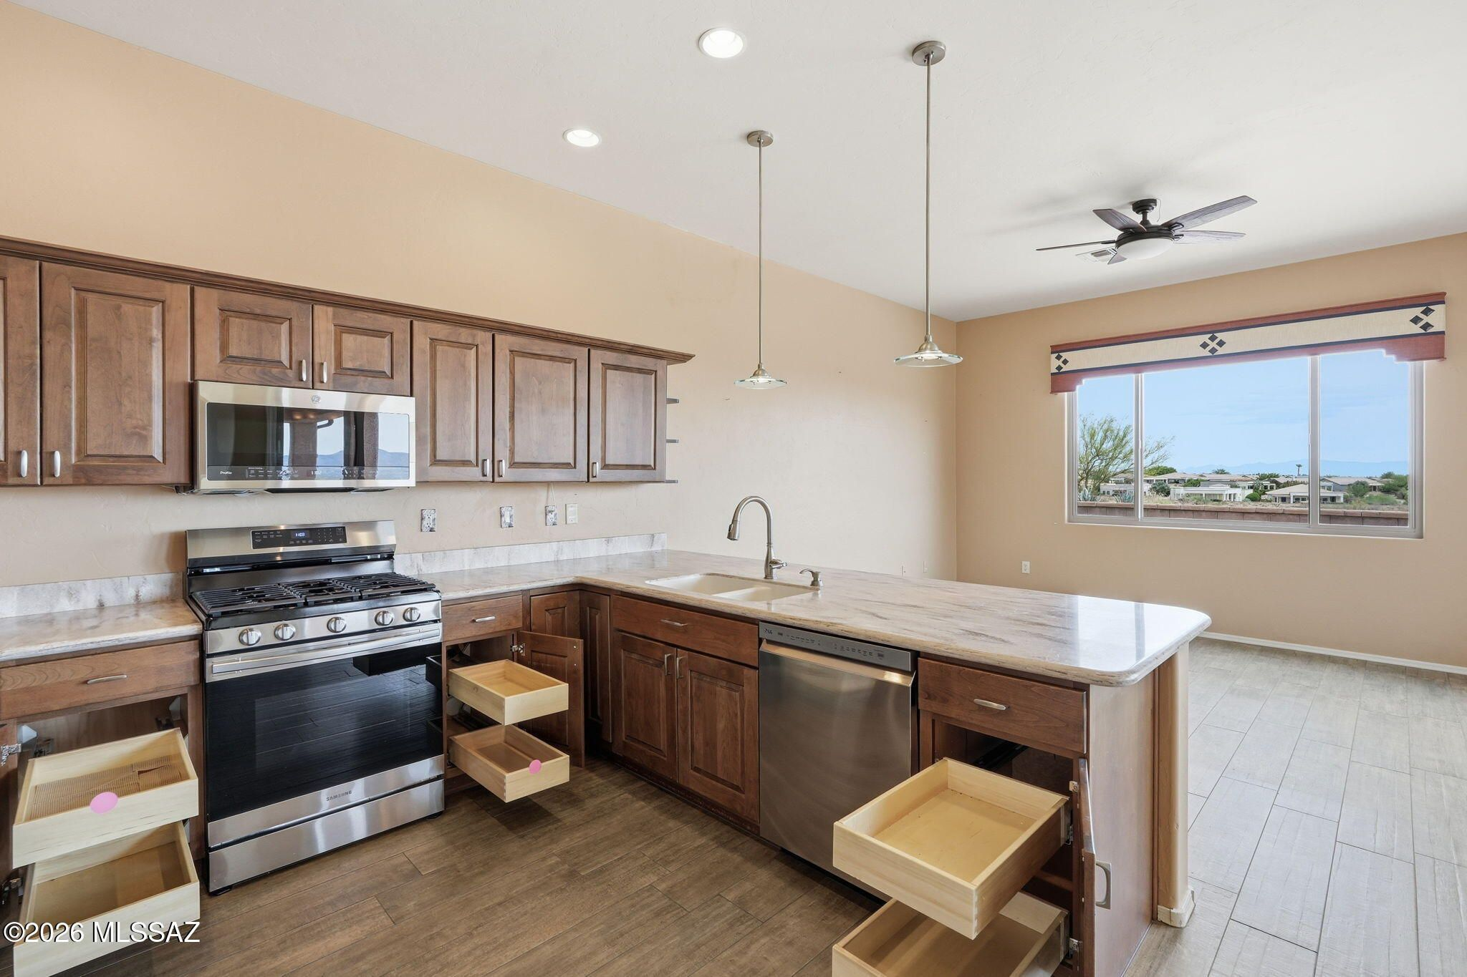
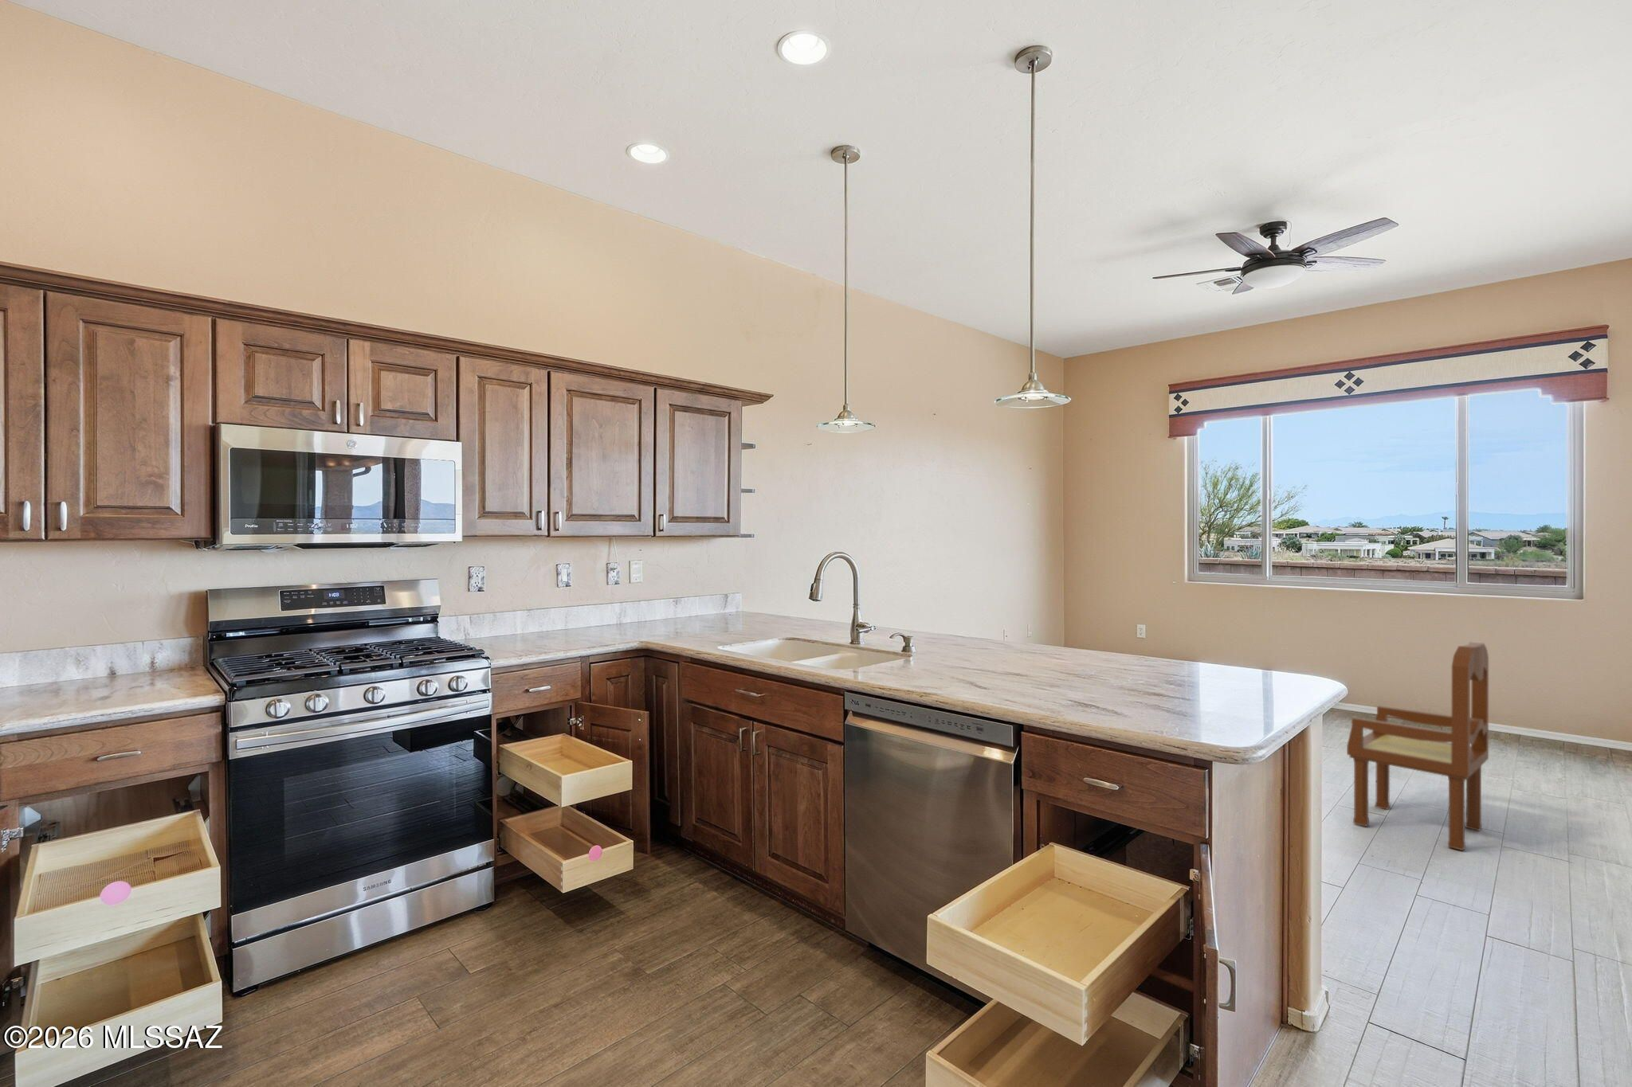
+ dining chair (1417, 733)
